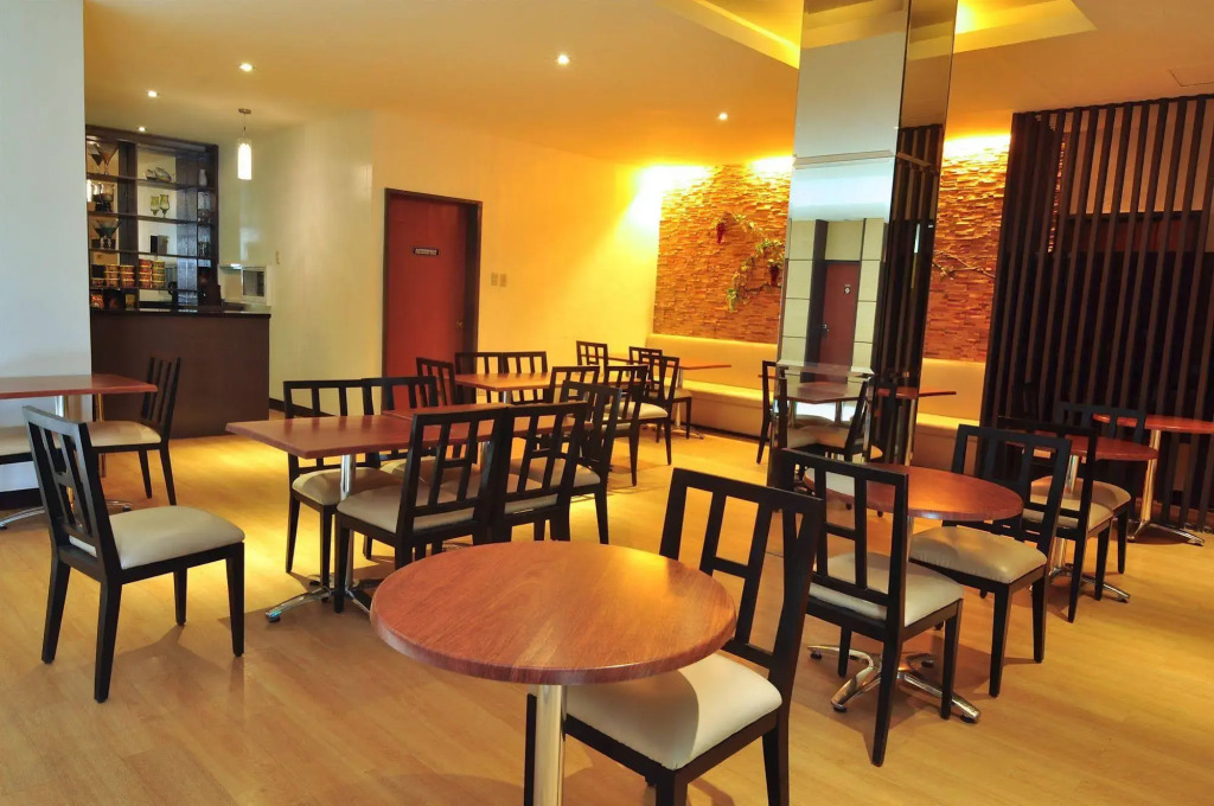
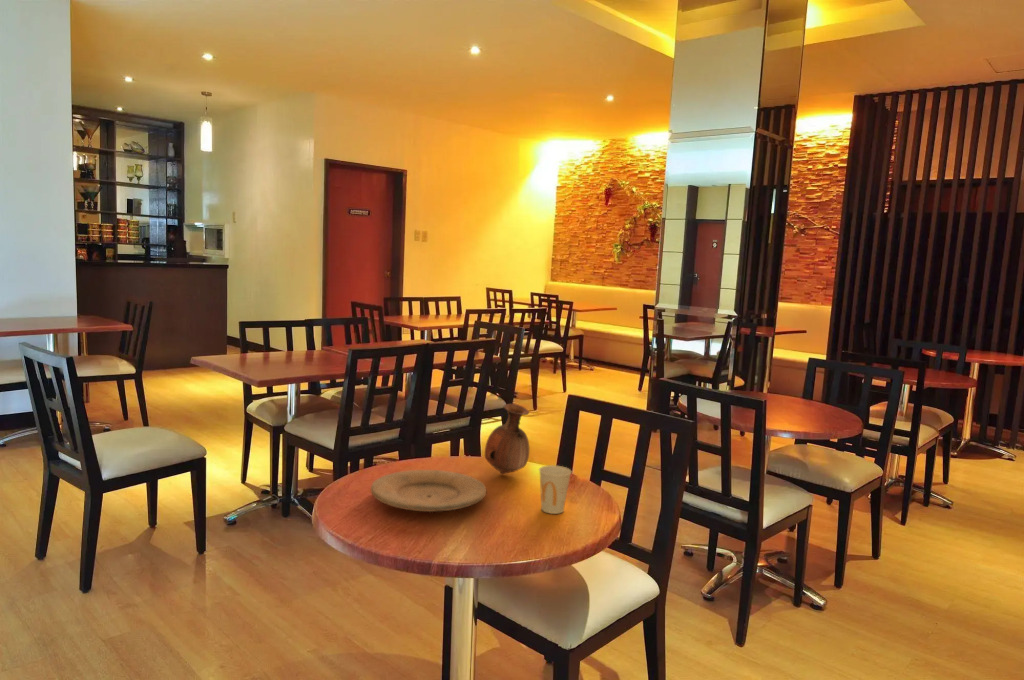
+ plate (428, 493)
+ cup (553, 489)
+ vase (507, 439)
